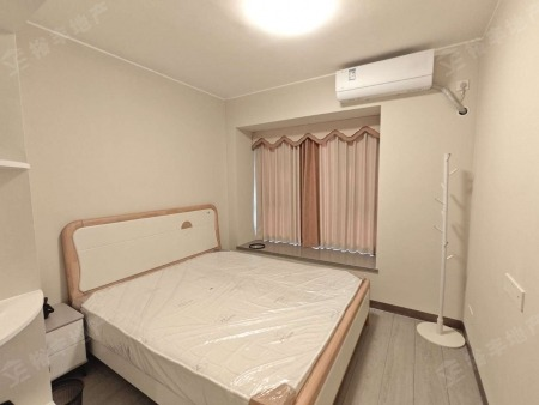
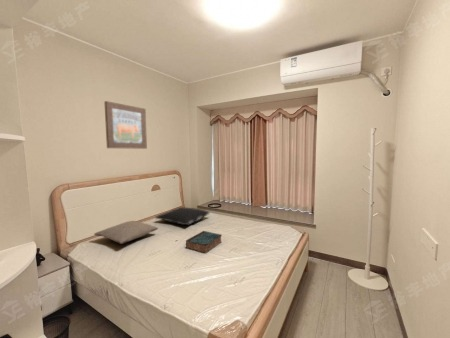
+ book (204, 241)
+ pillow (127, 231)
+ pillow (183, 215)
+ wall art (127, 127)
